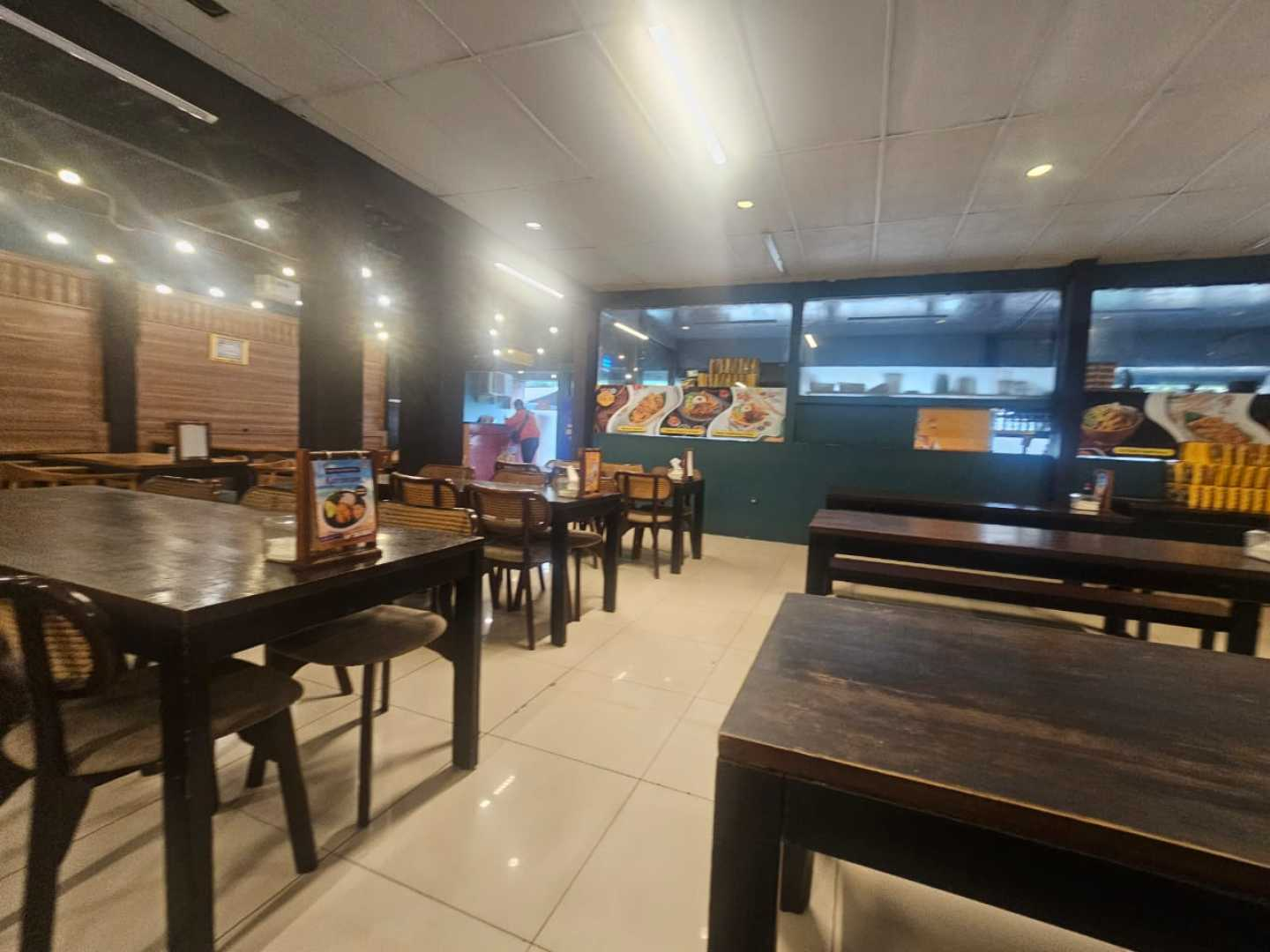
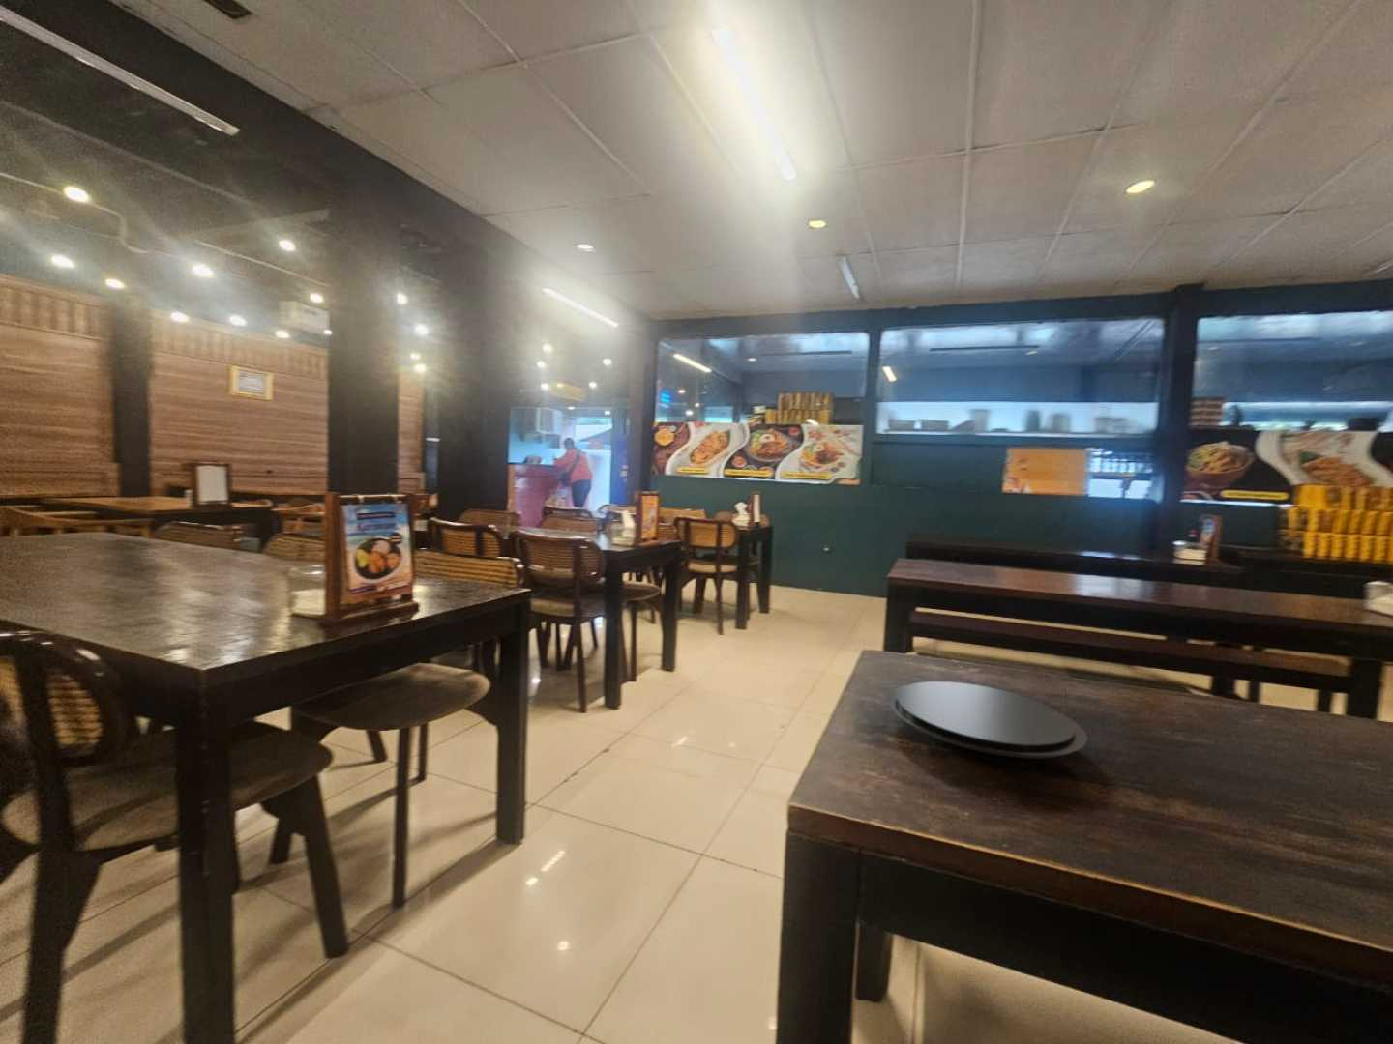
+ plate (978, 724)
